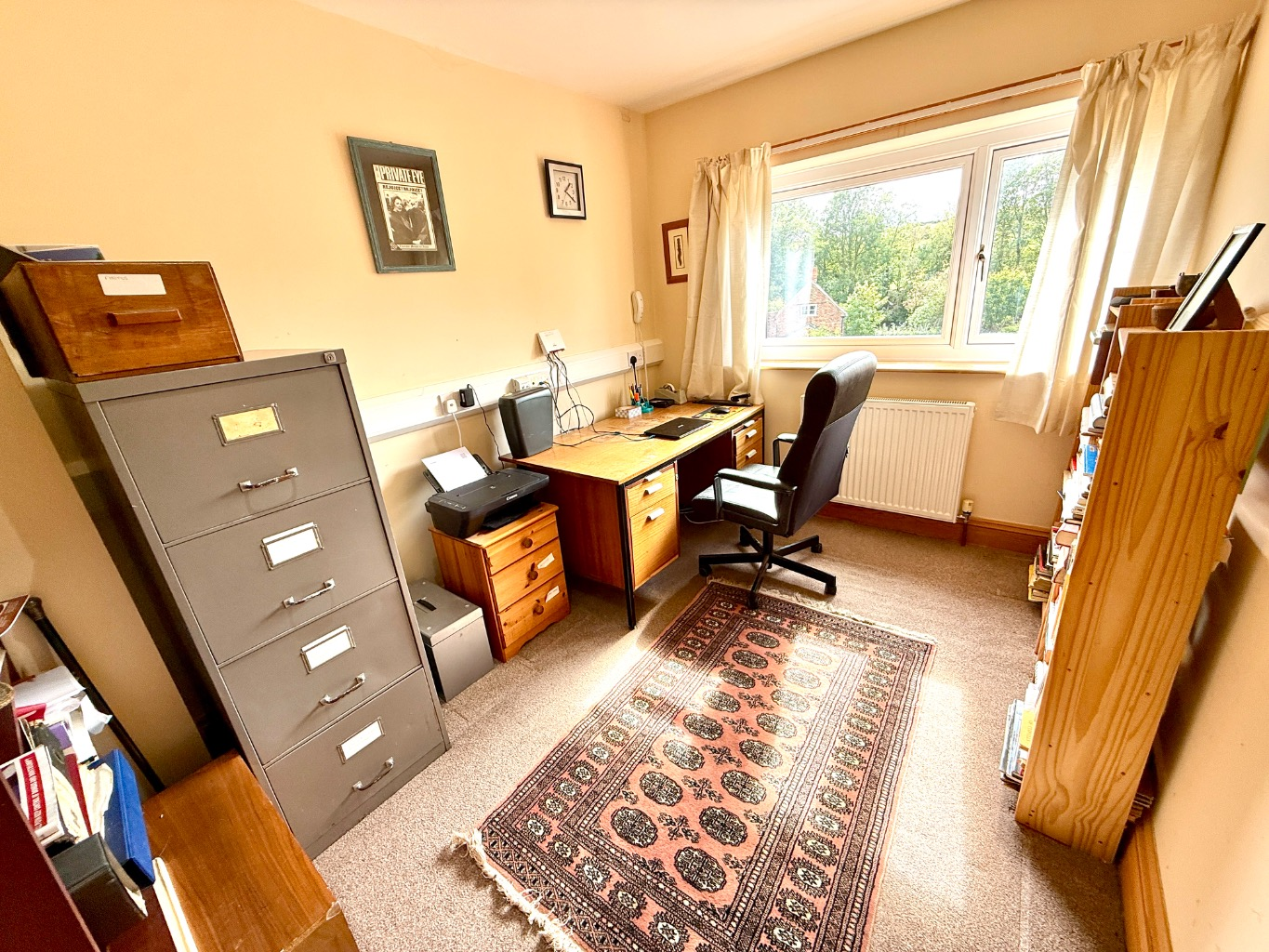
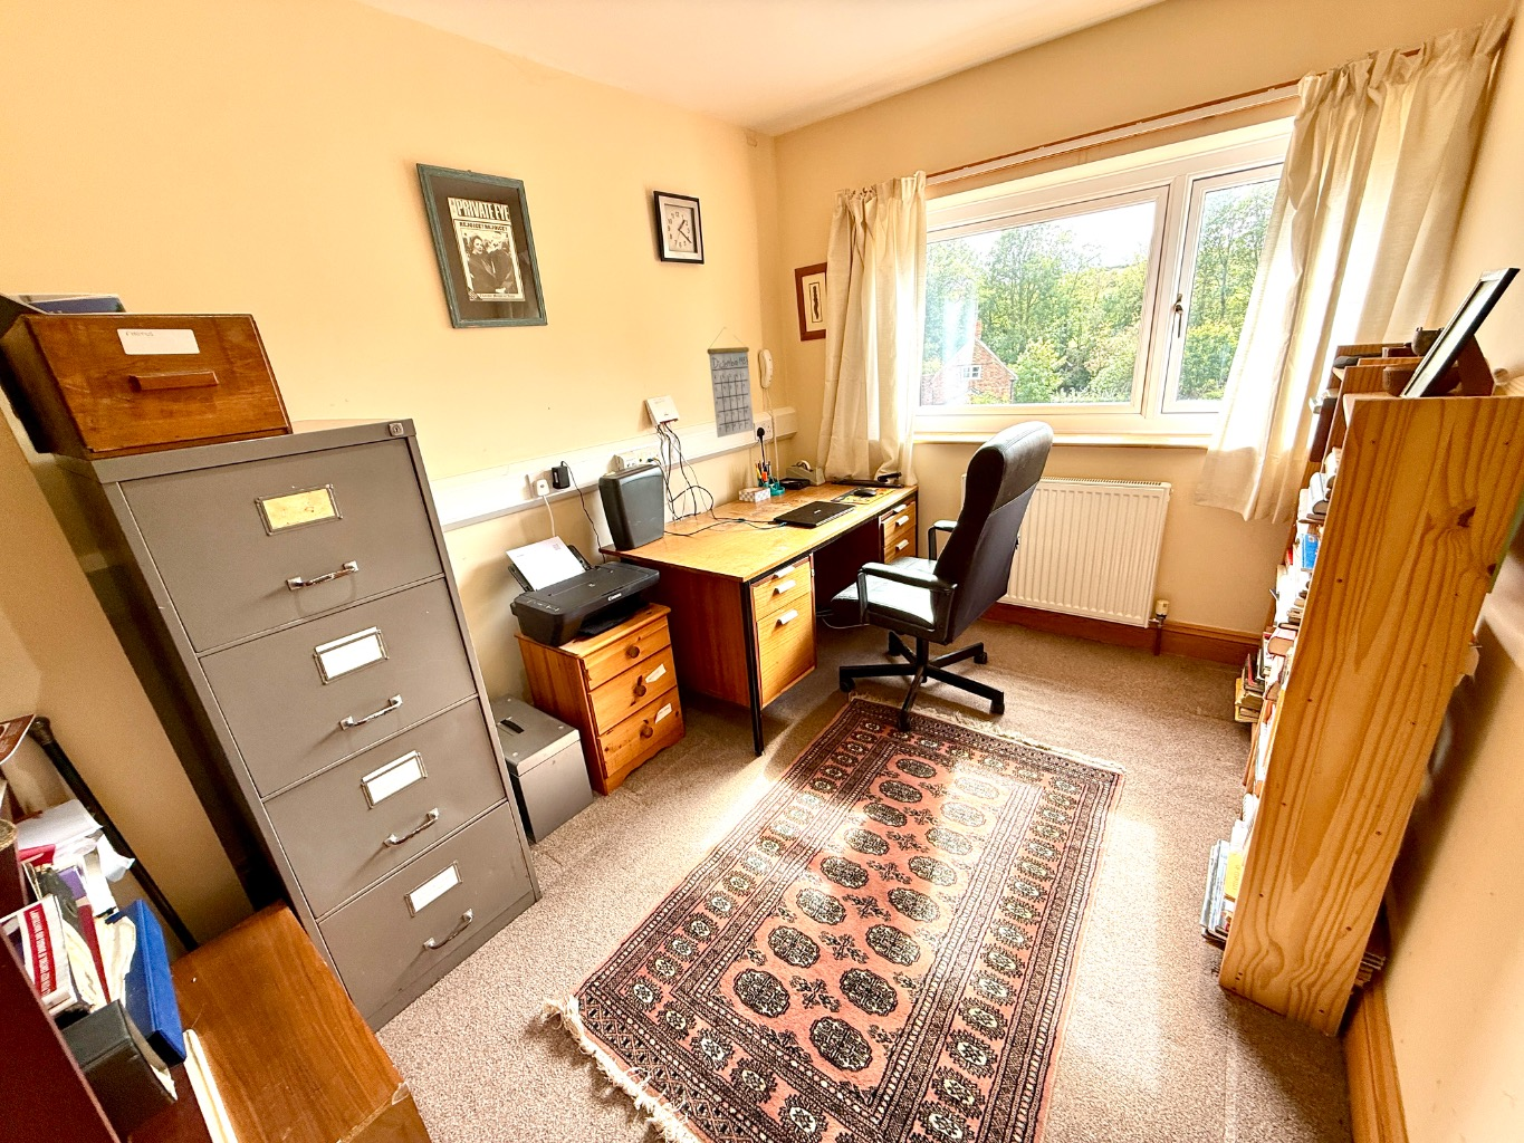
+ calendar (731, 381)
